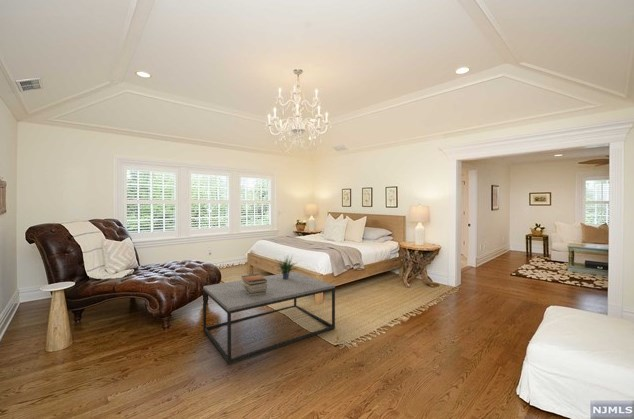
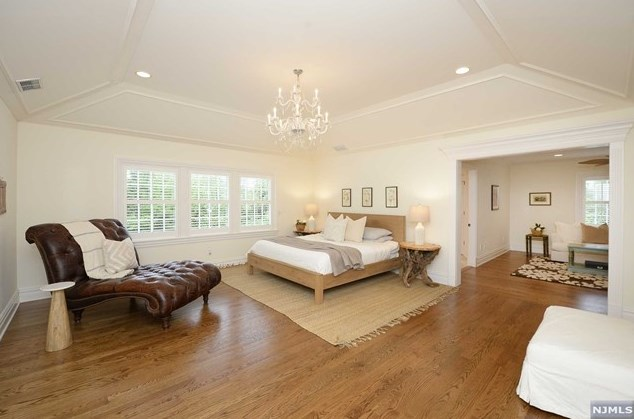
- book stack (254, 284)
- potted plant (285, 265)
- coffee table (269, 304)
